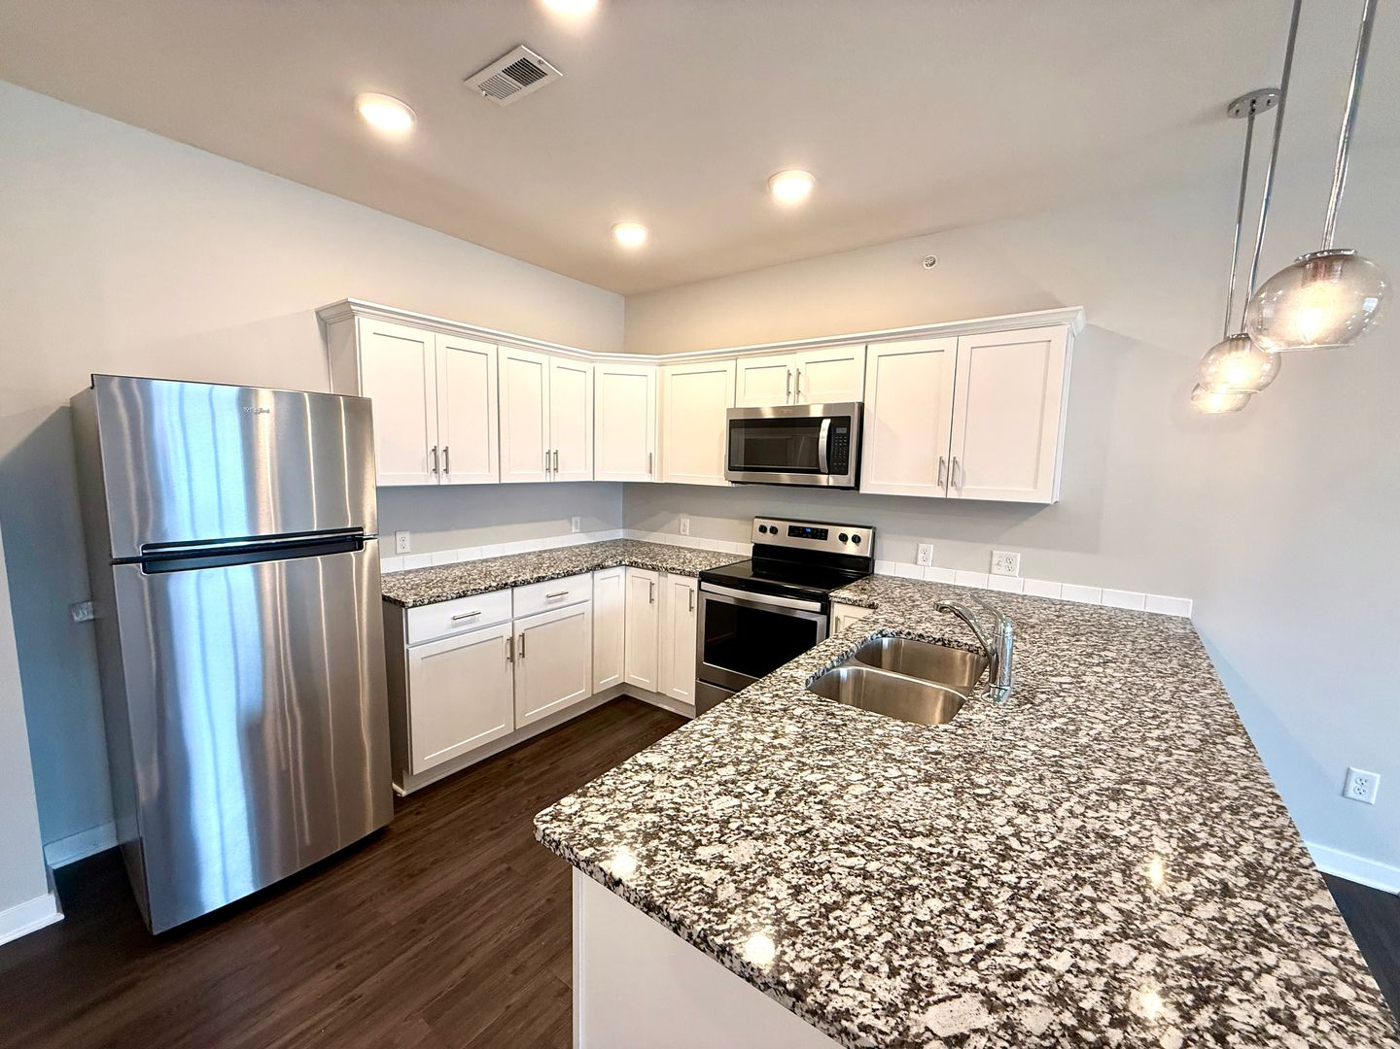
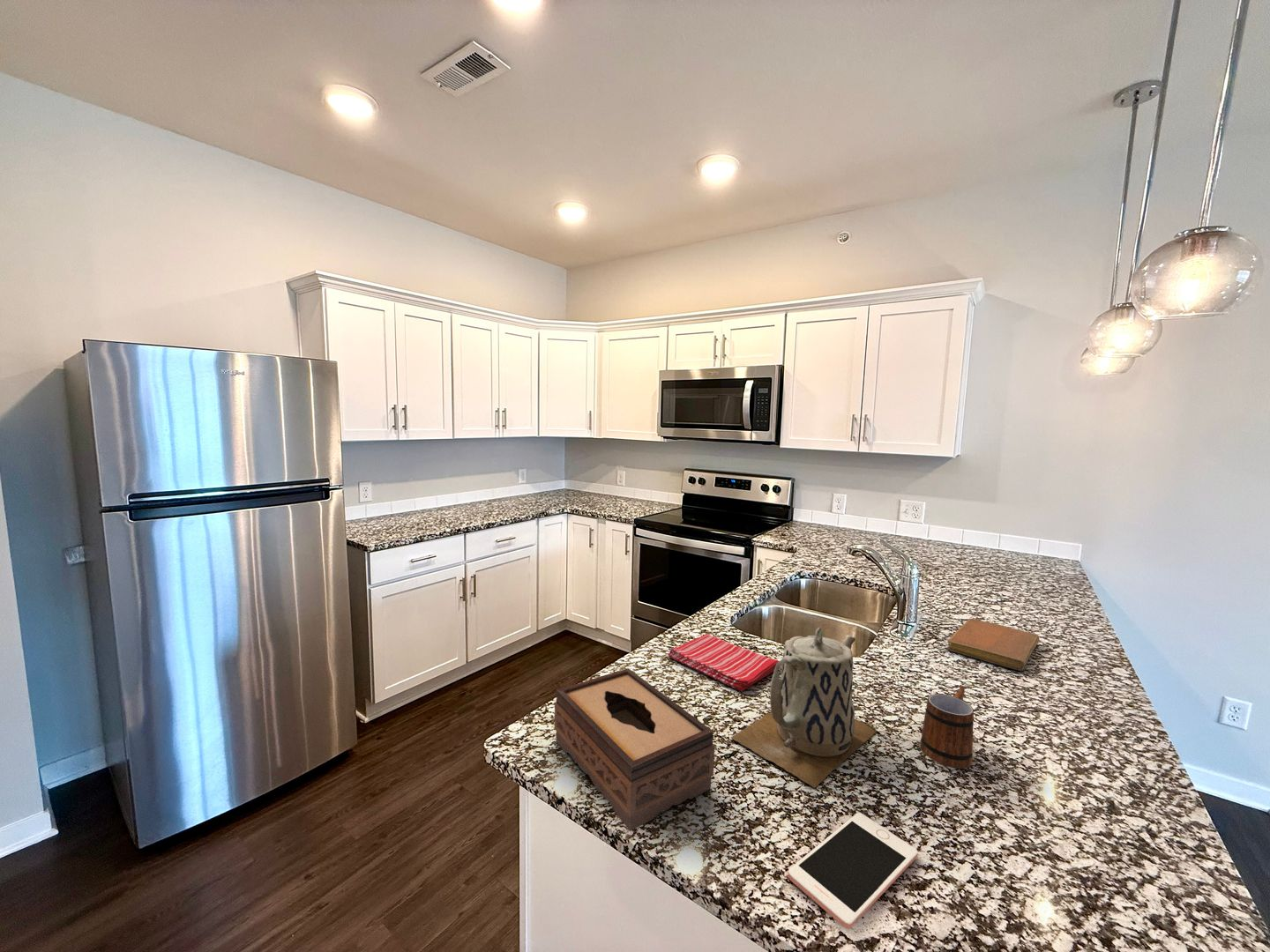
+ mug (951, 724)
+ dish towel (723, 658)
+ tissue box (629, 736)
+ teapot (809, 681)
+ notebook (994, 642)
+ cell phone (854, 863)
